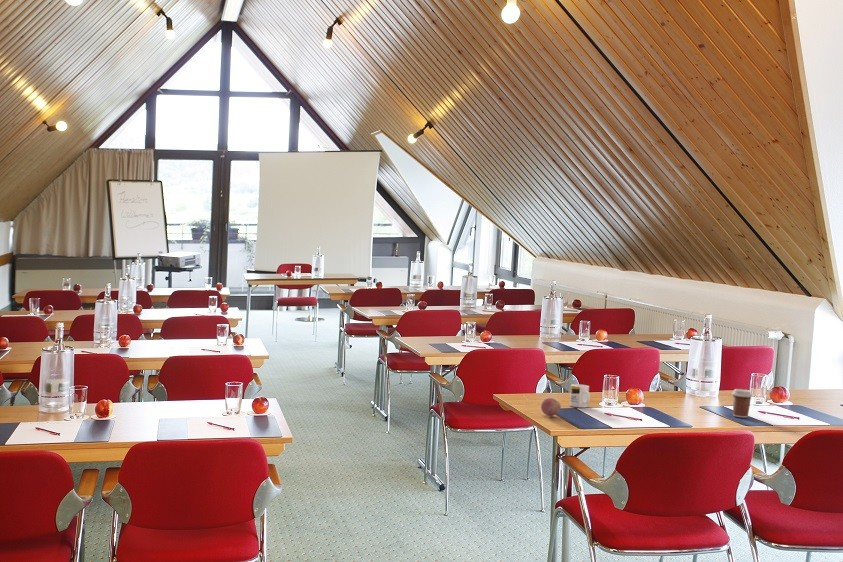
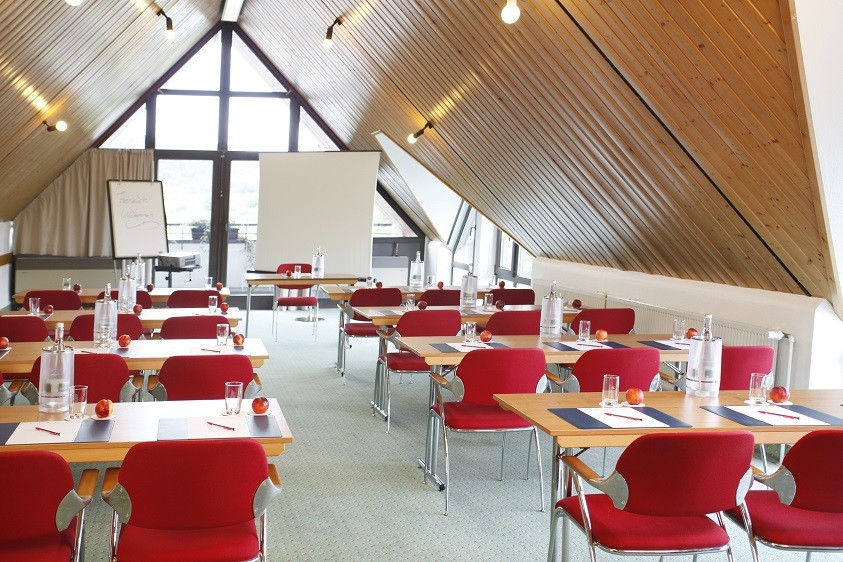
- apple (551, 406)
- coffee cup (741, 403)
- mug (581, 396)
